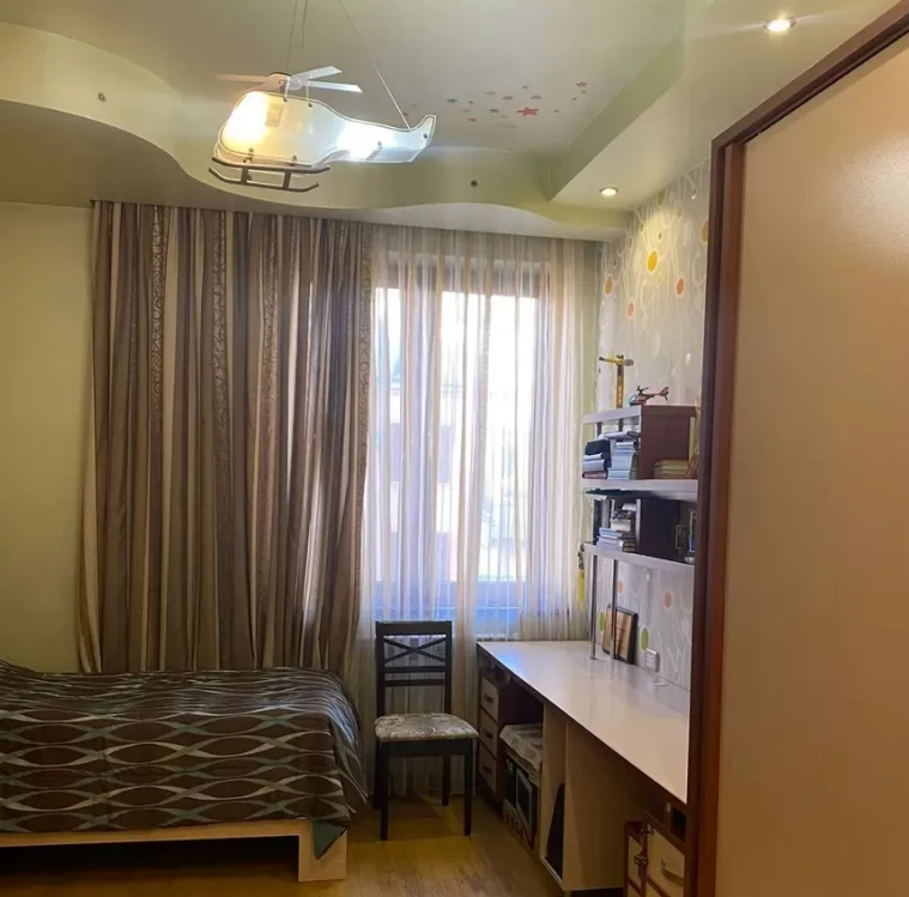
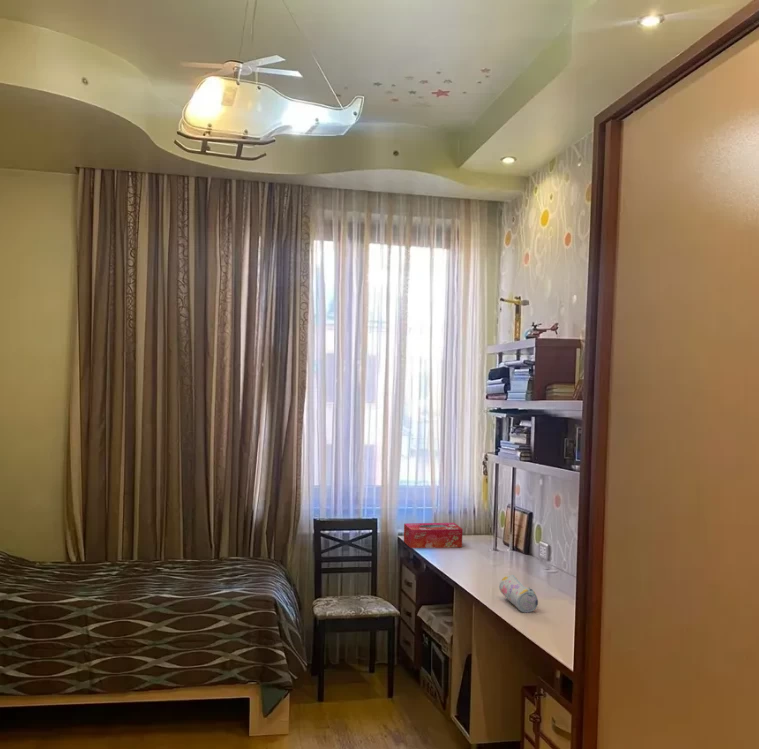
+ tissue box (432, 535)
+ pencil case (517, 593)
